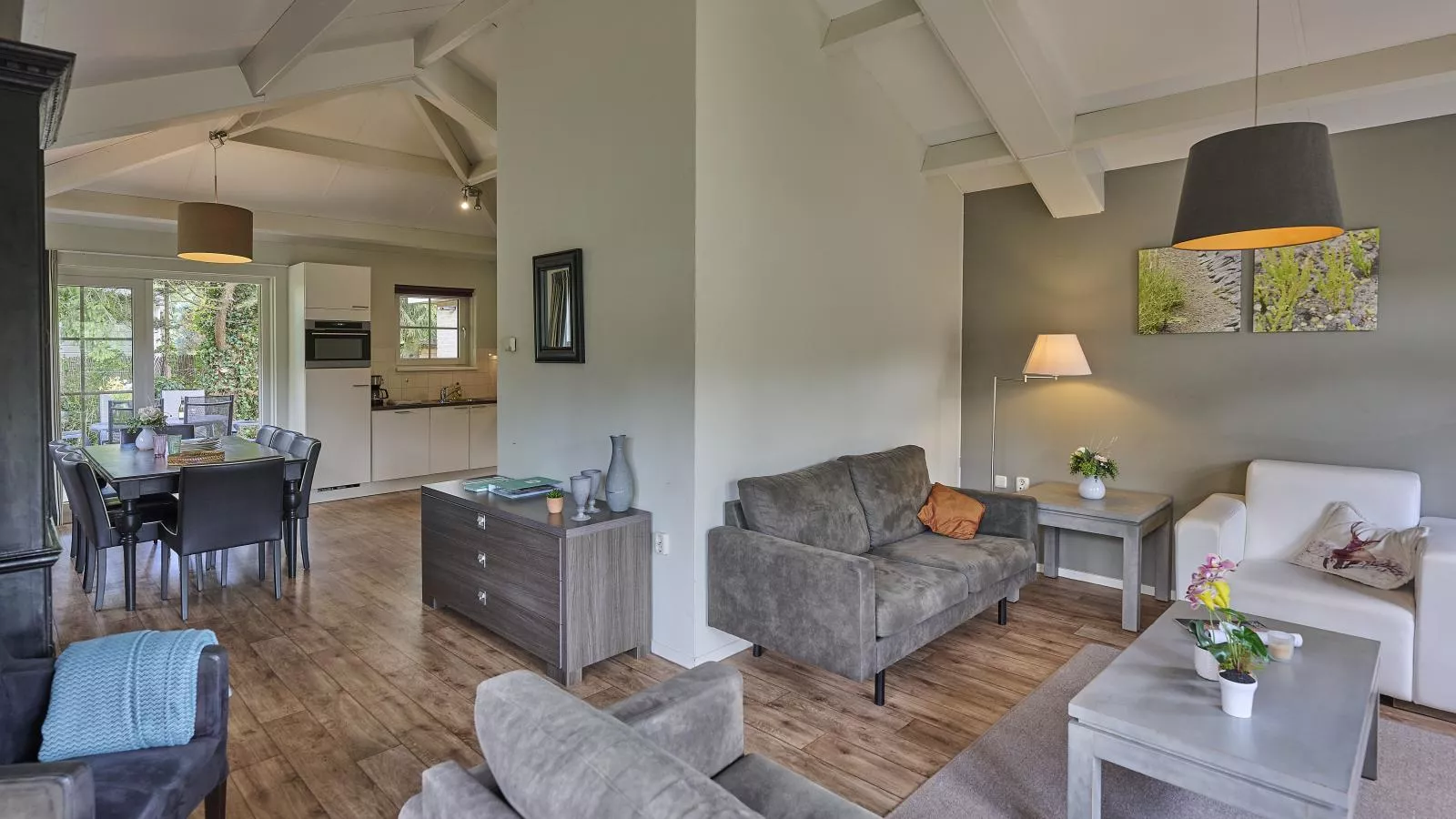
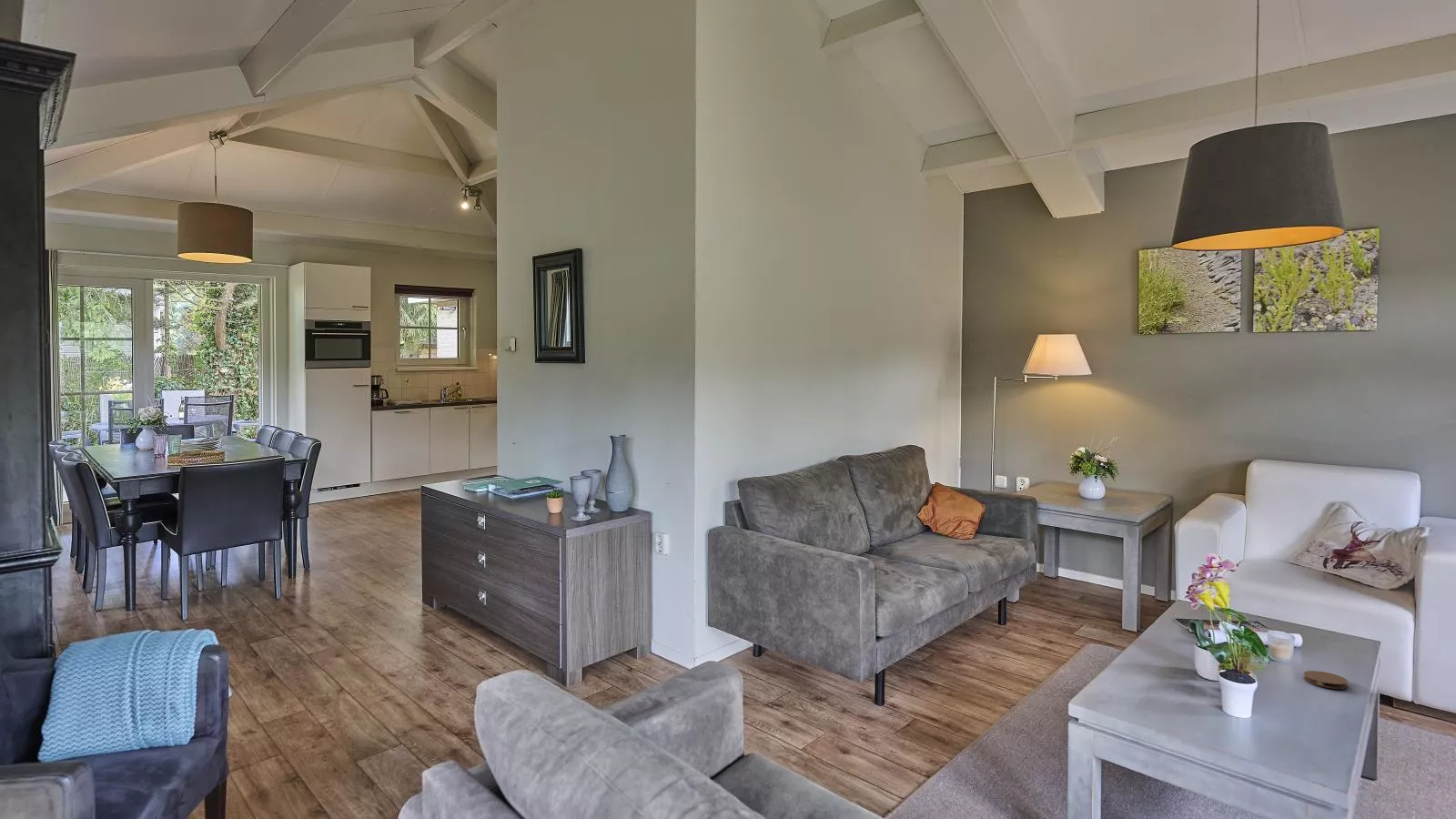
+ coaster (1325, 679)
